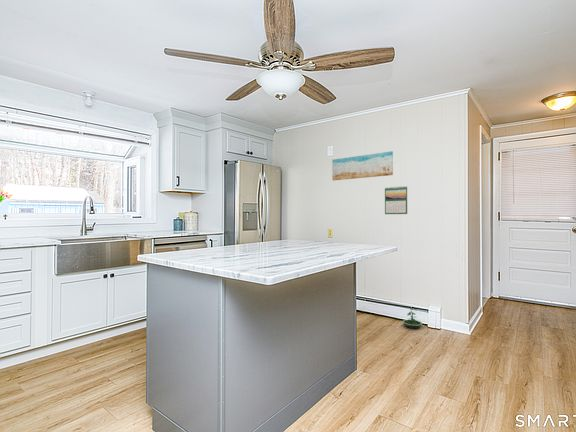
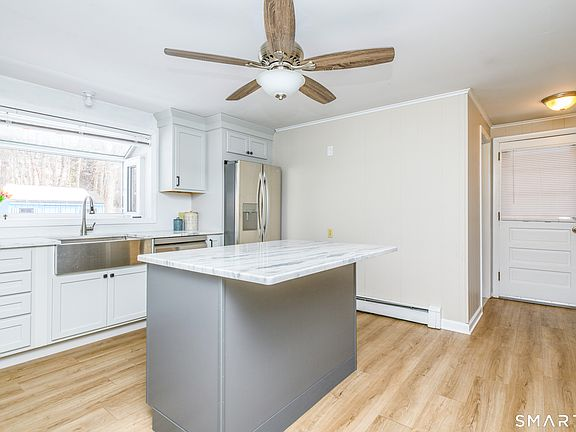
- wall art (361, 166)
- terrarium (412, 312)
- calendar (395, 200)
